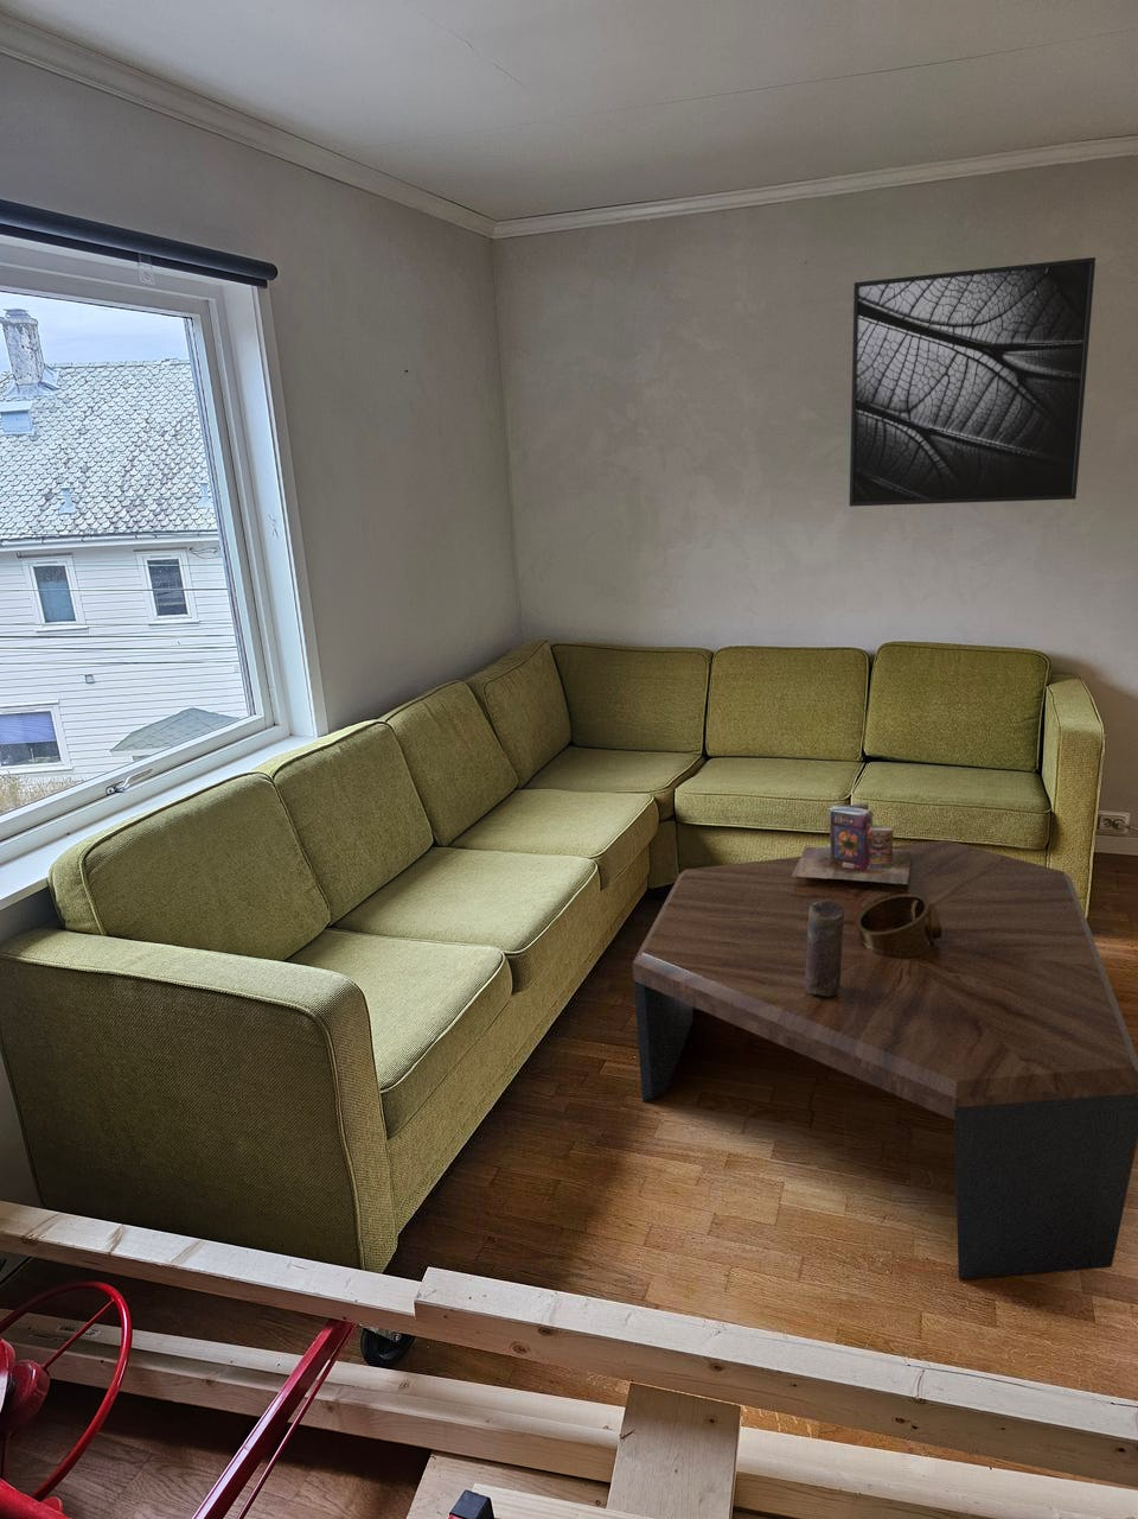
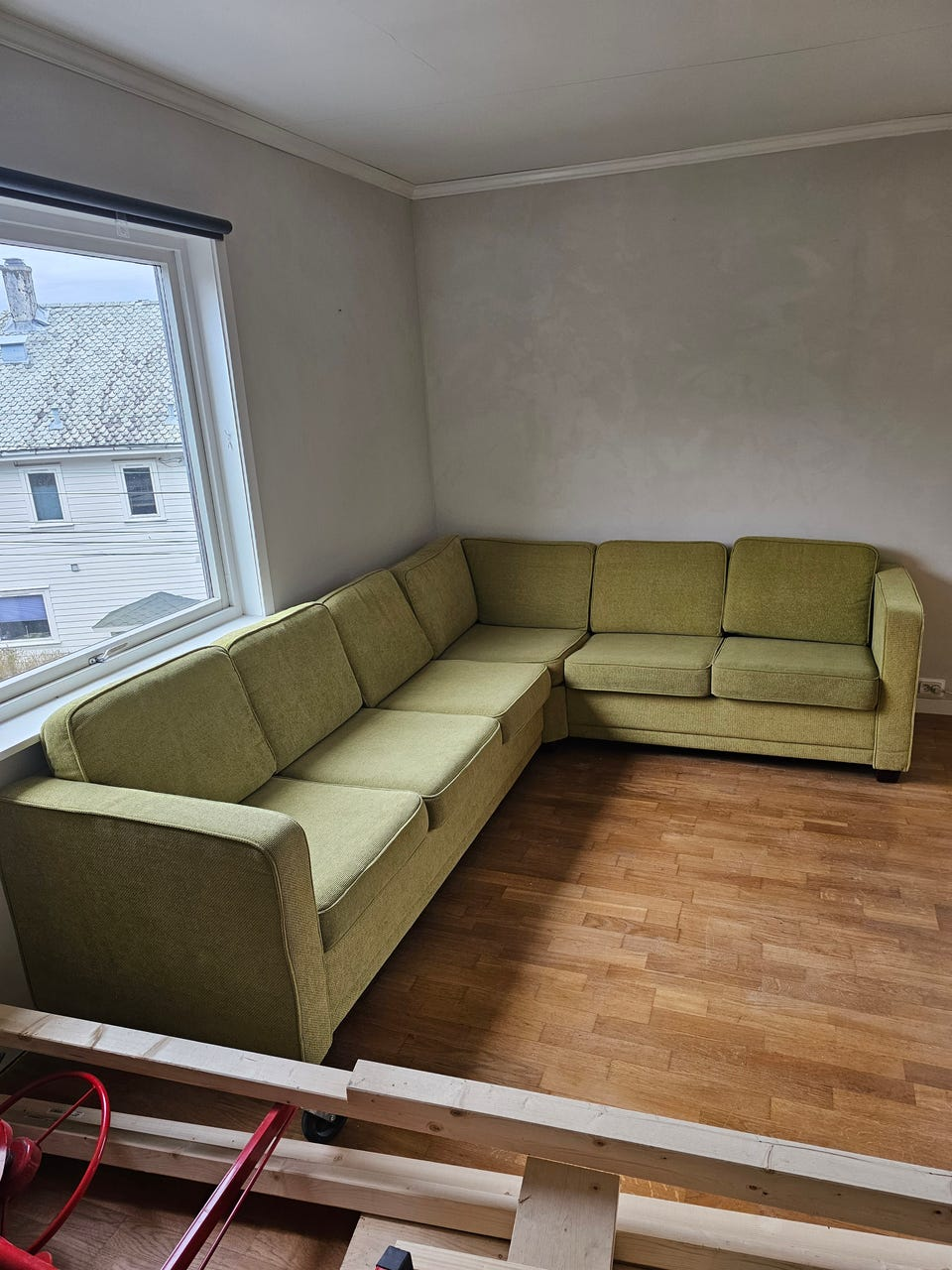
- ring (898, 920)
- coffee table (904, 996)
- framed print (963, 389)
- books (854, 842)
- candle (824, 948)
